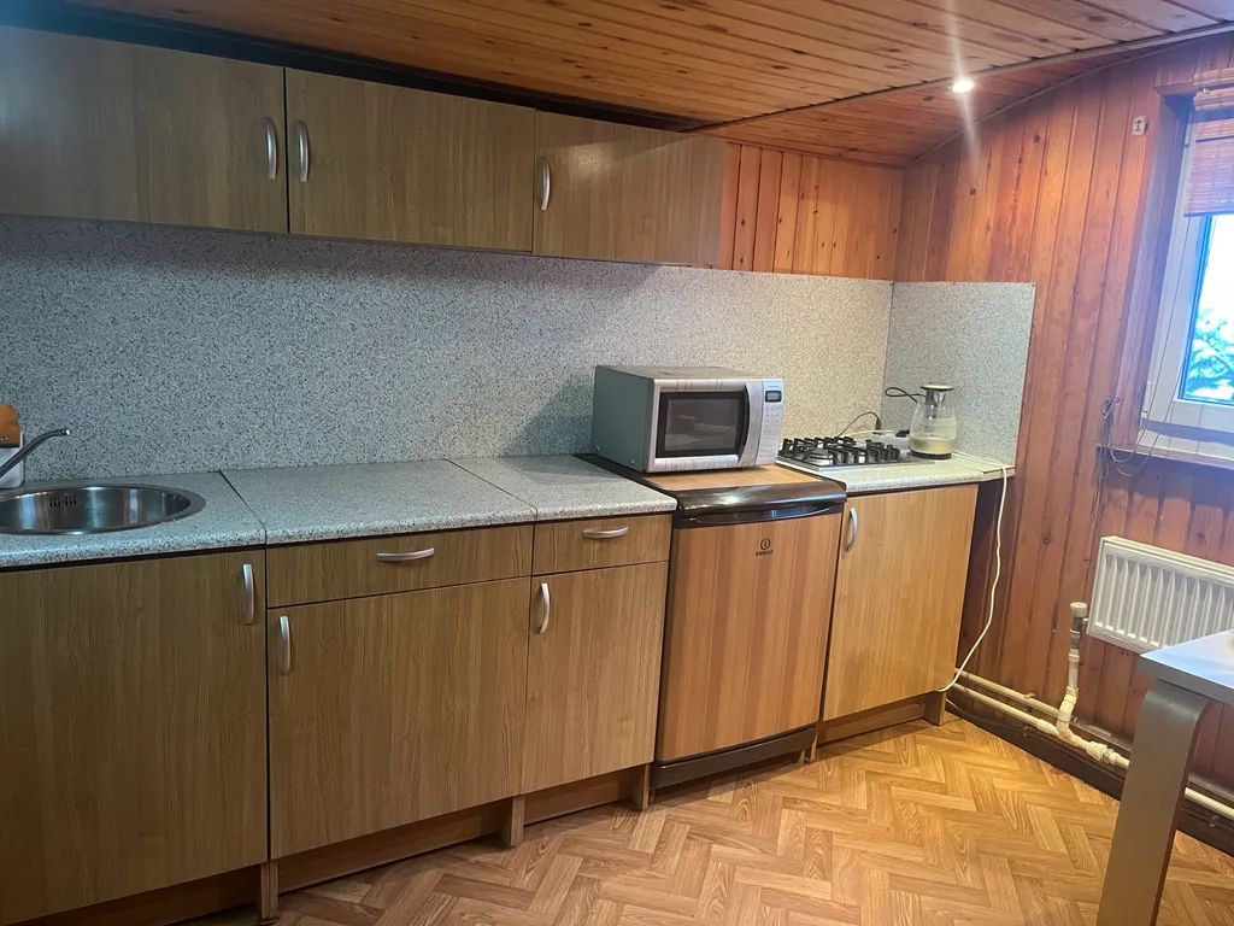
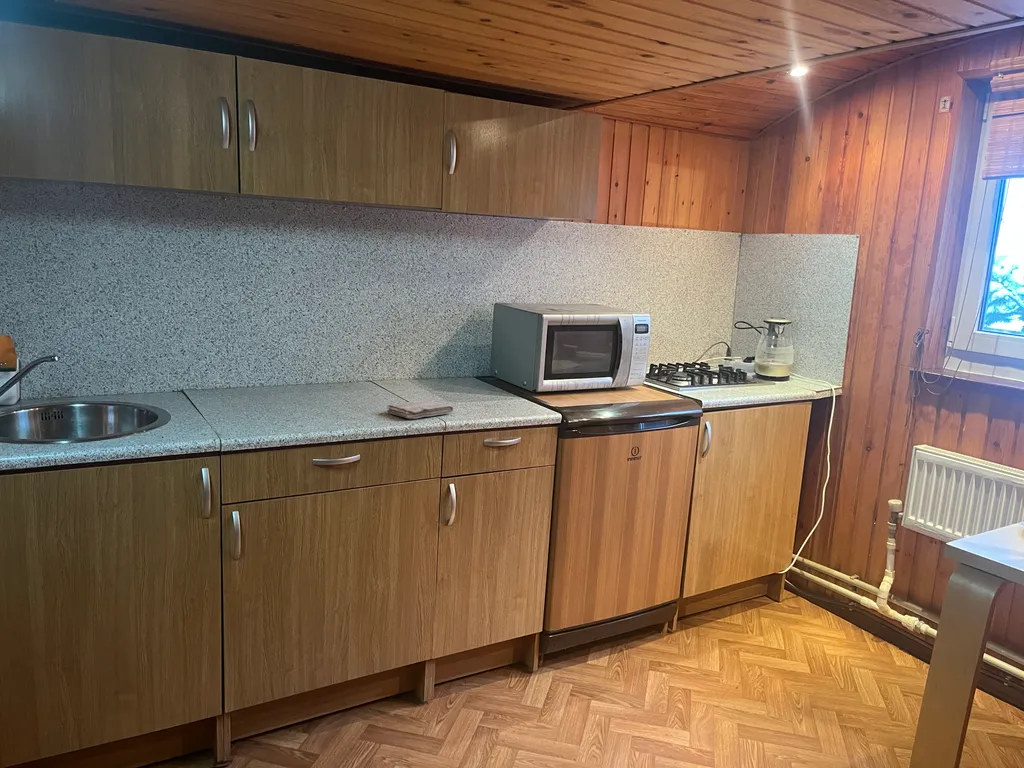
+ washcloth (419, 408)
